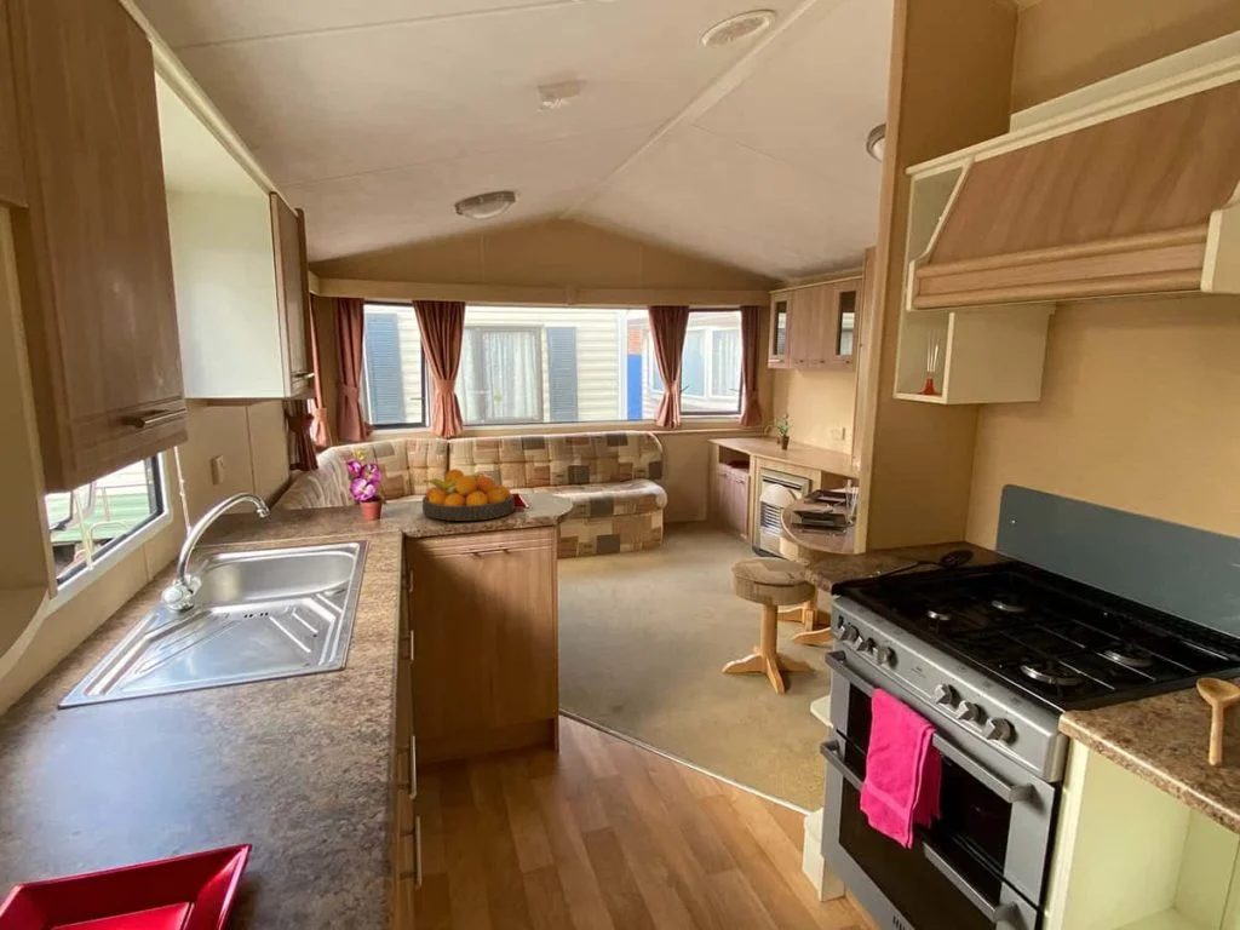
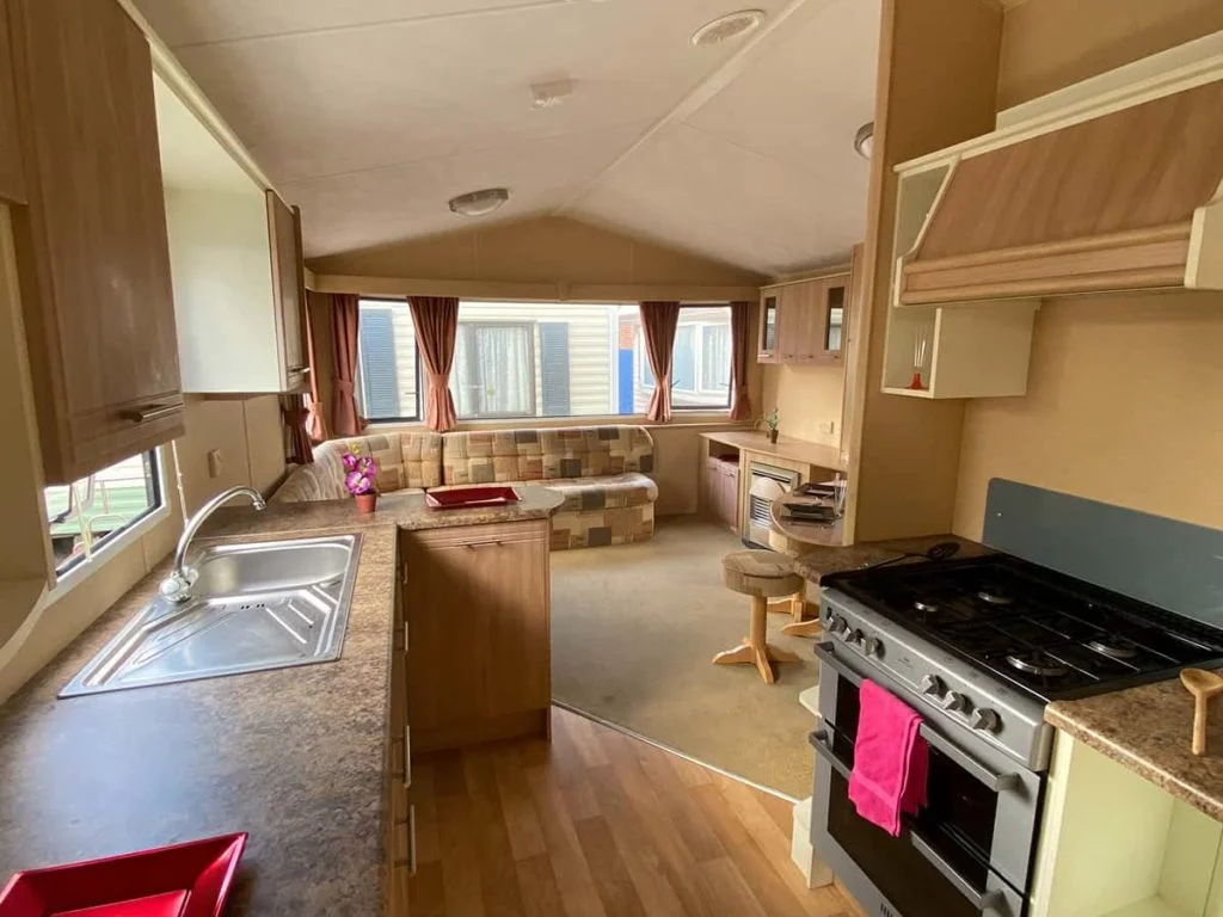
- fruit bowl (469, 490)
